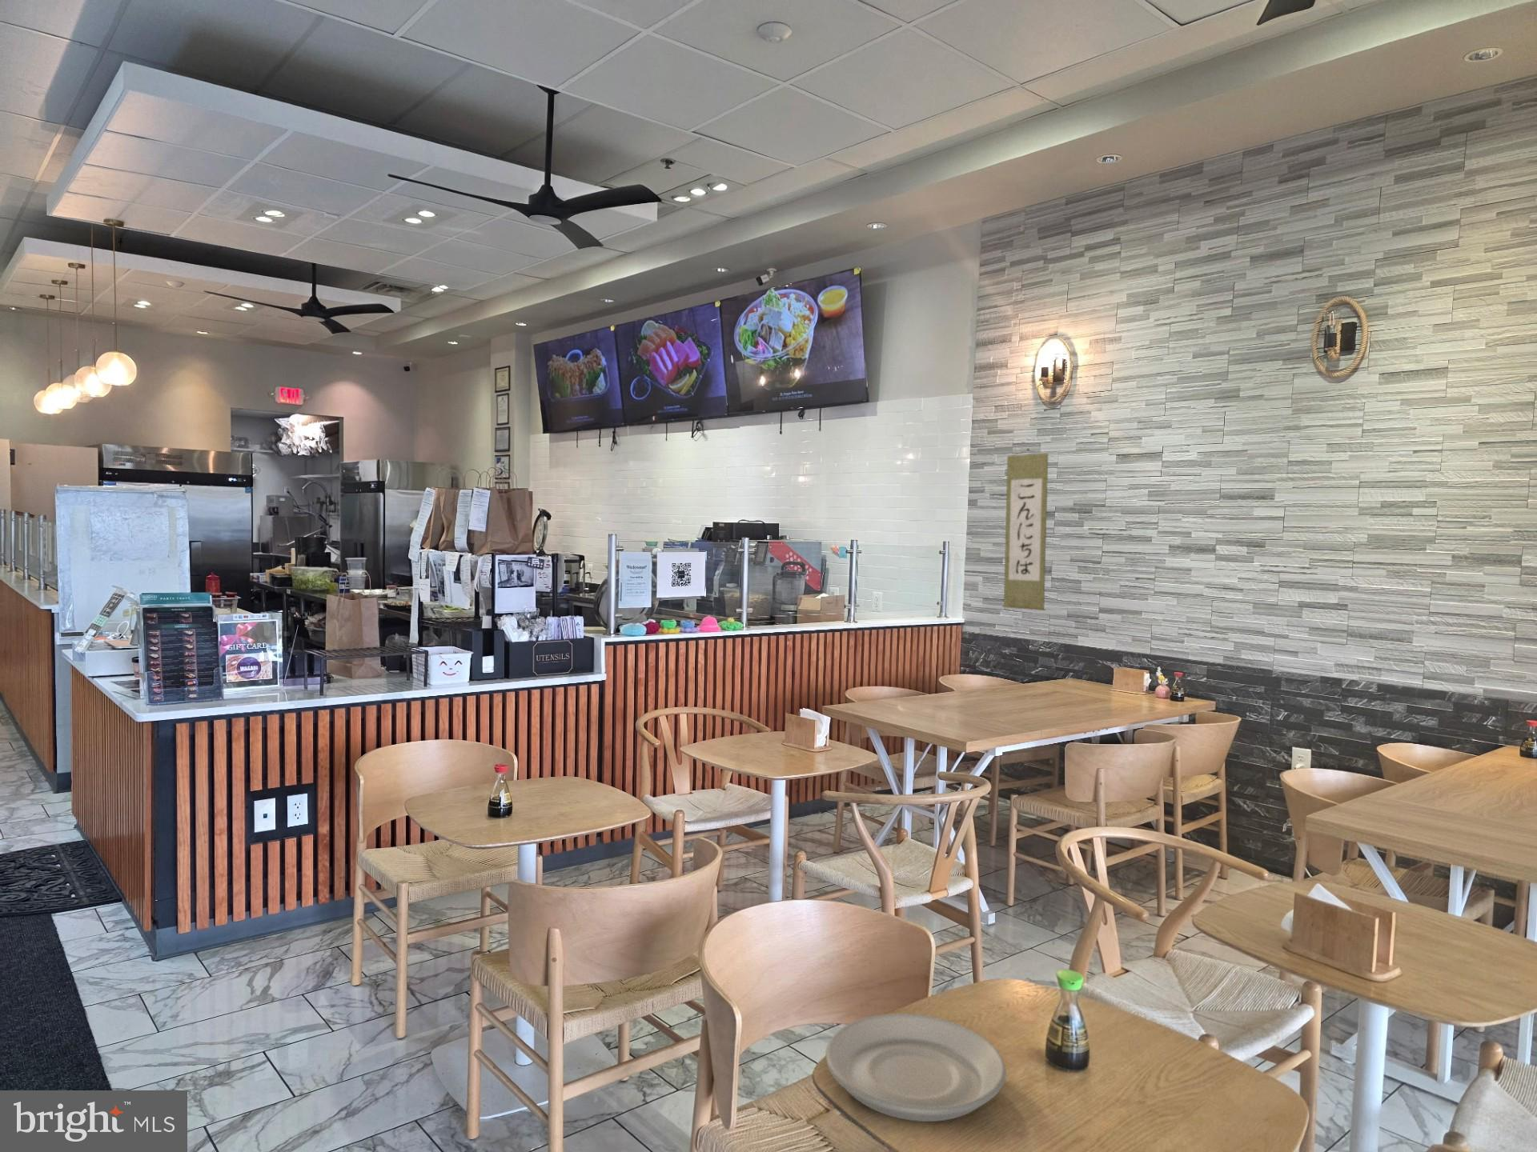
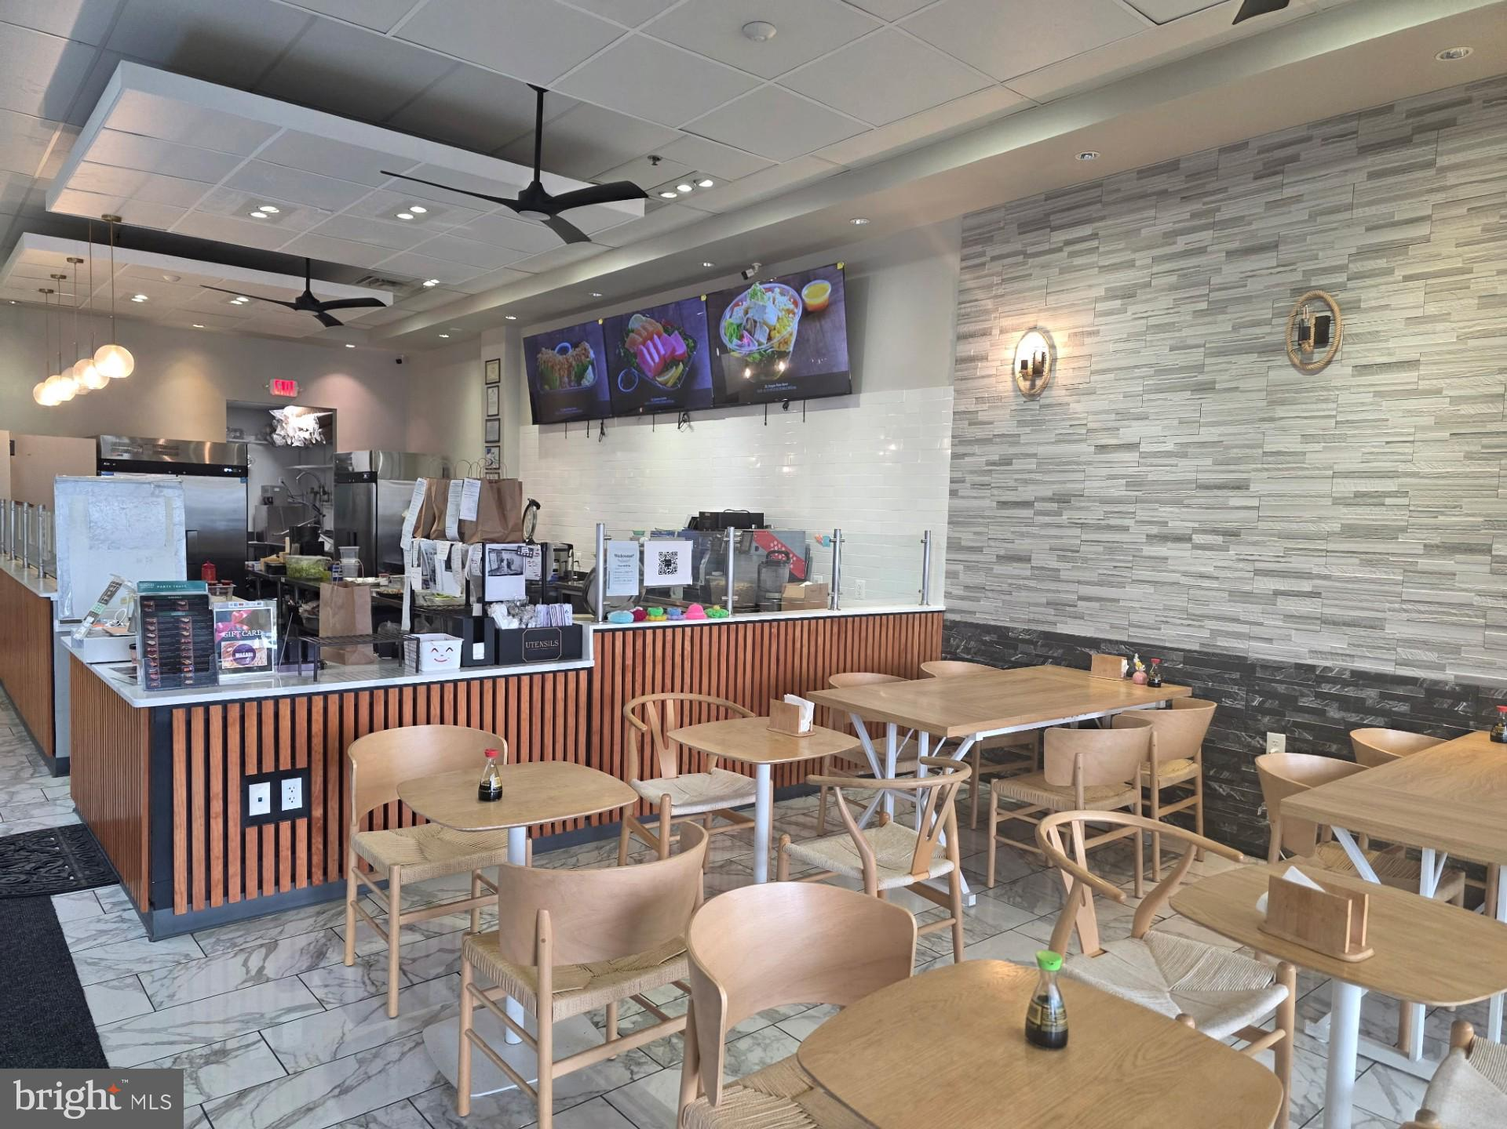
- wall scroll (1025, 529)
- plate (914, 1071)
